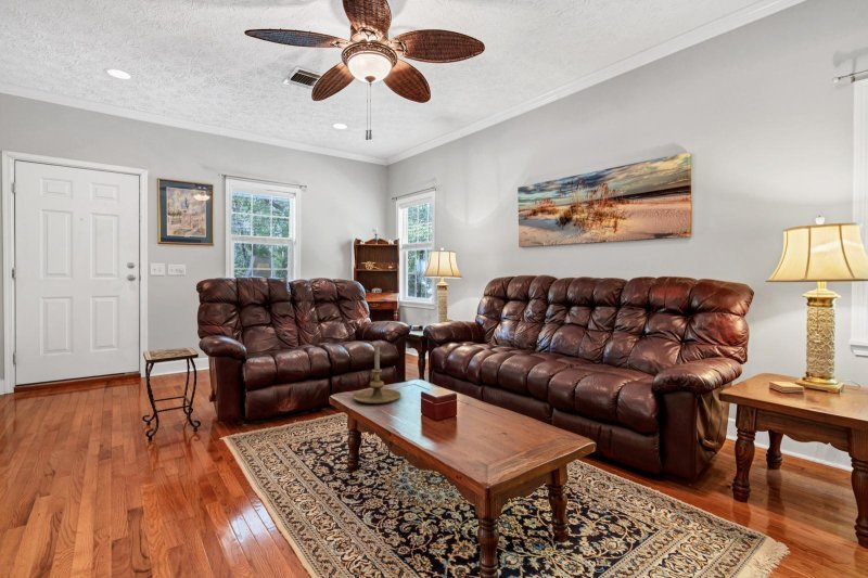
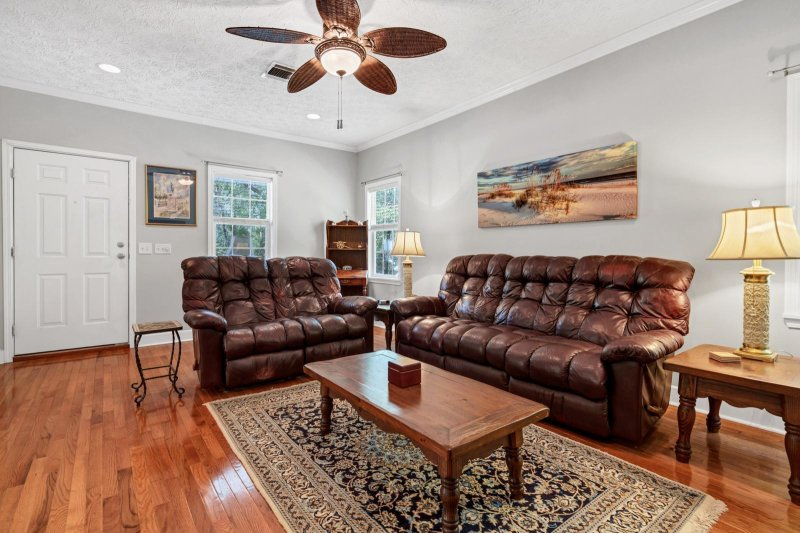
- candle holder (376, 371)
